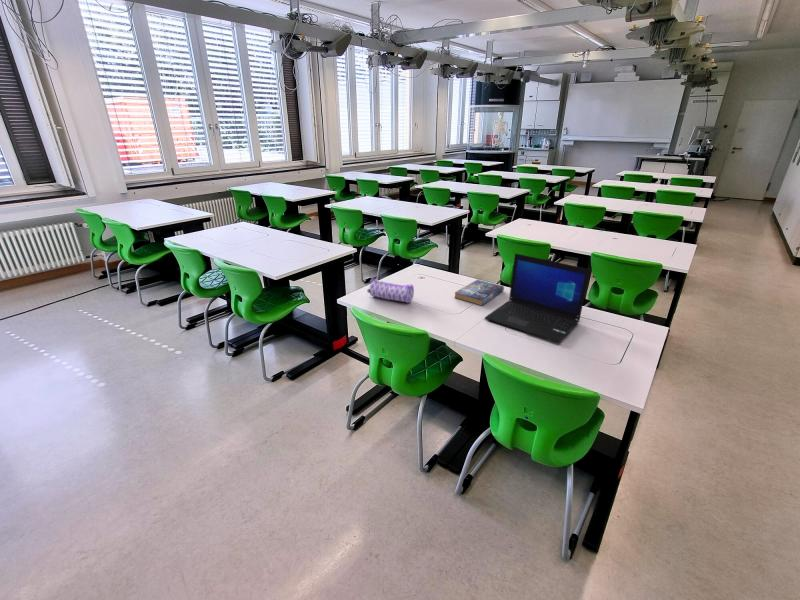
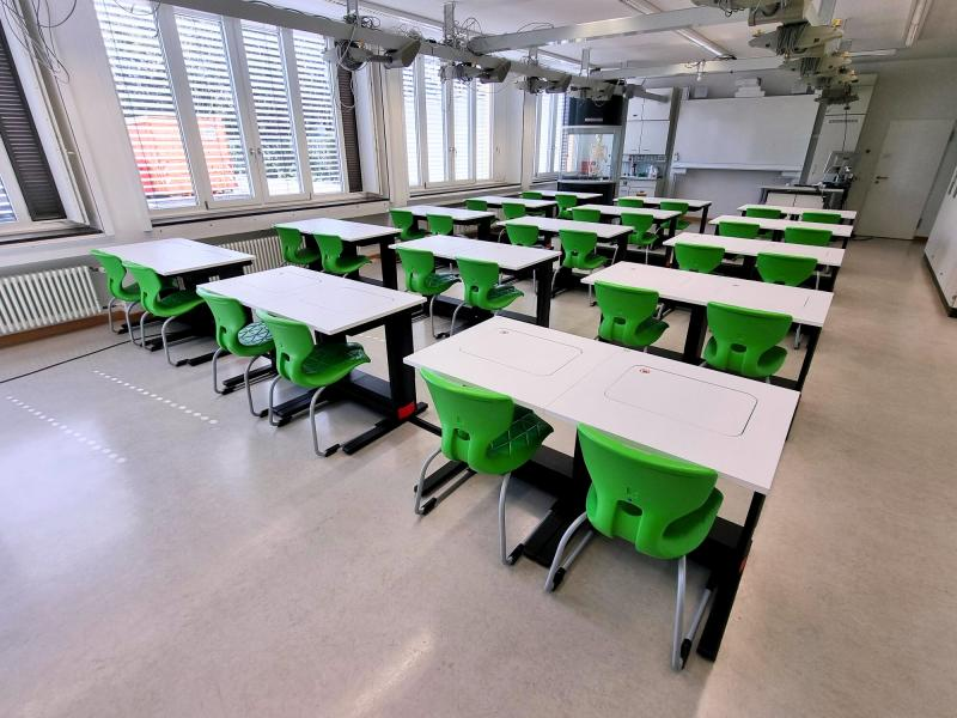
- laptop (535, 295)
- book (479, 291)
- pencil case (391, 289)
